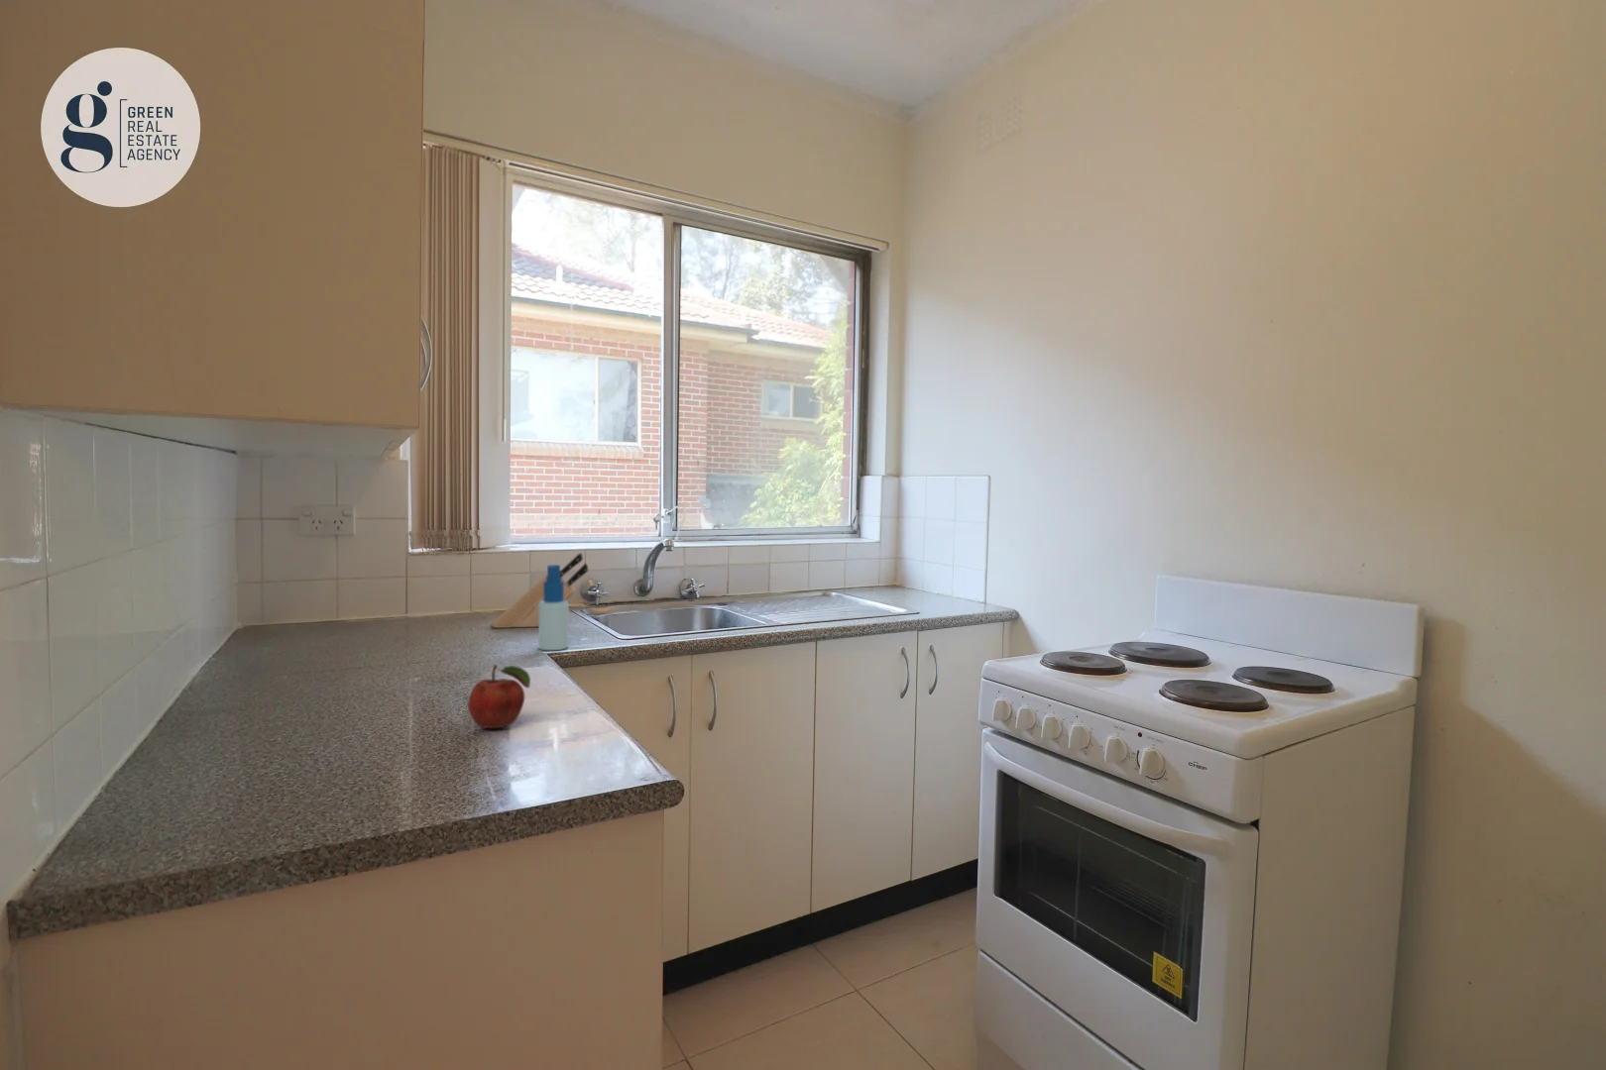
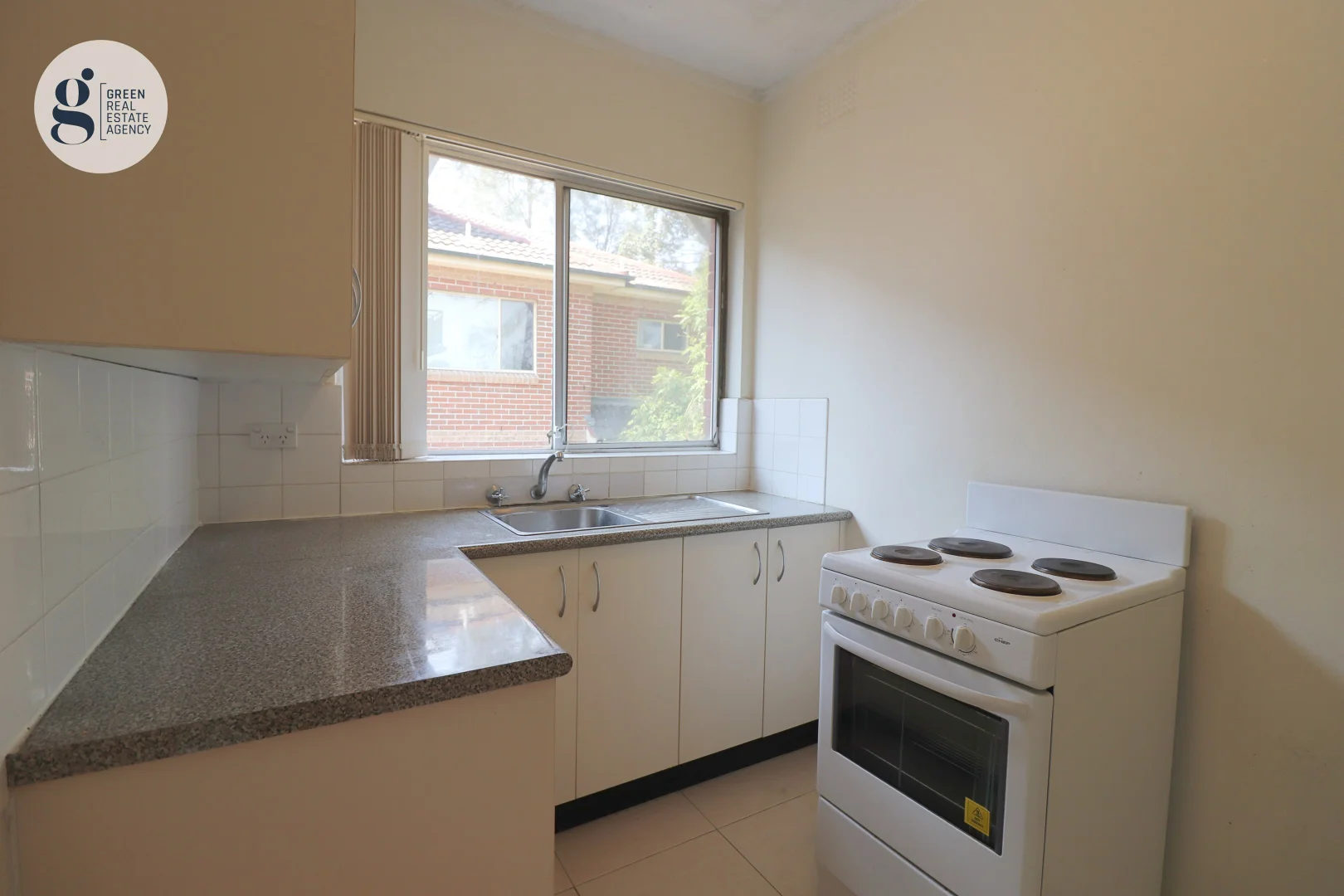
- fruit (499, 695)
- spray bottle (553, 605)
- knife block (541, 589)
